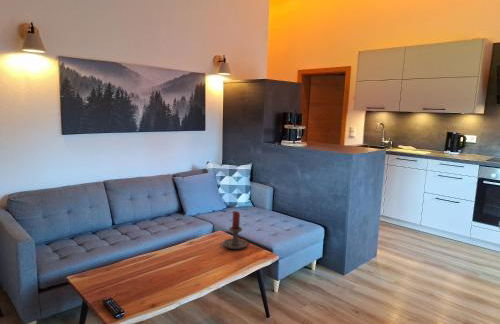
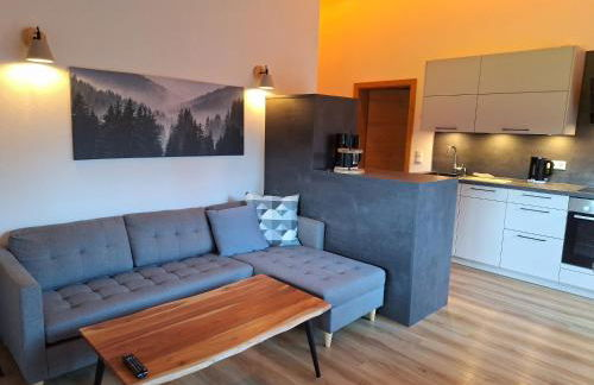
- candle holder (233, 229)
